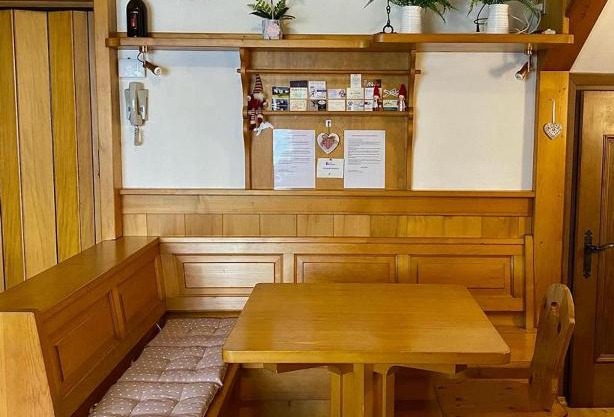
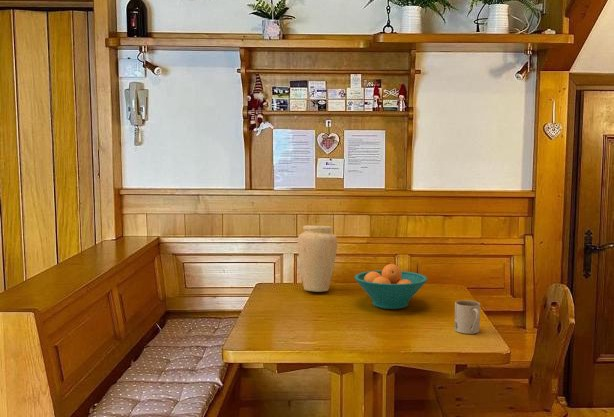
+ fruit bowl (390, 284)
+ vase (317, 257)
+ mug (469, 318)
